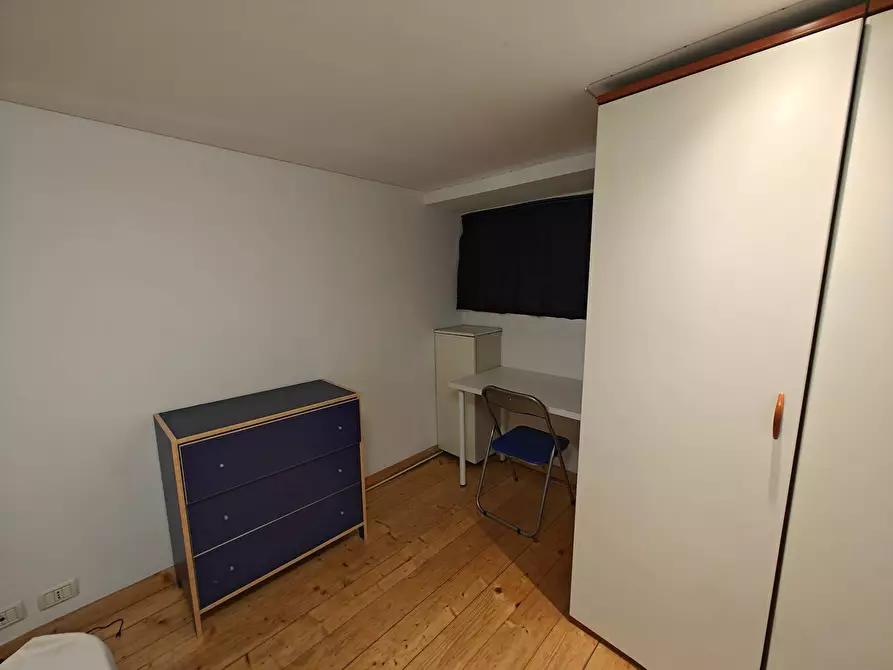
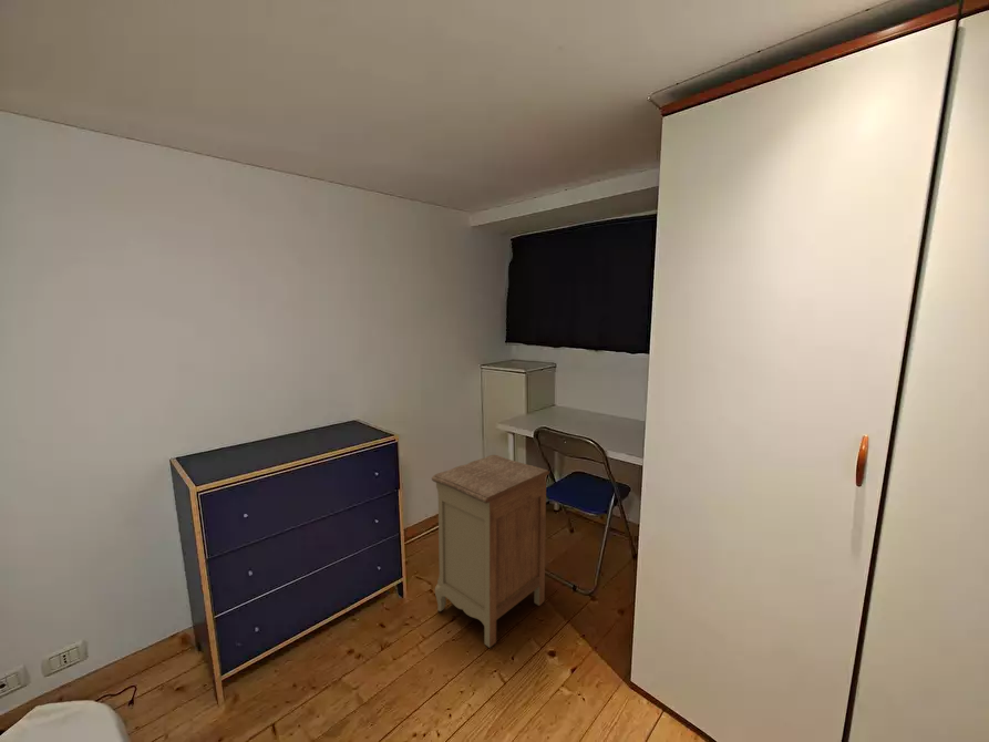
+ nightstand (486, 537)
